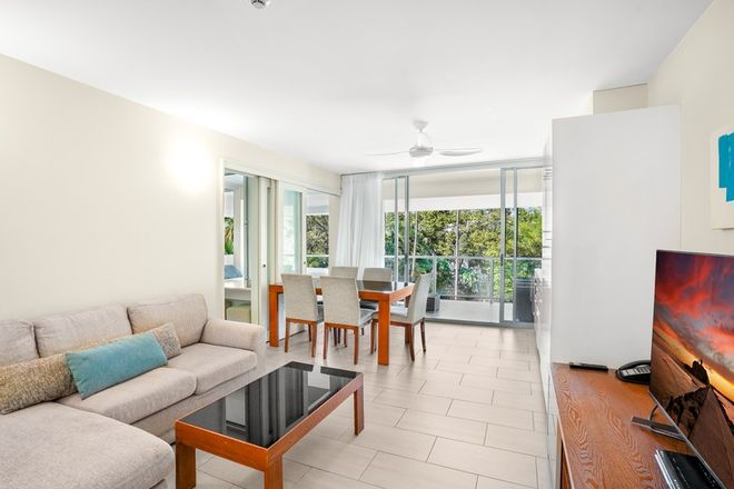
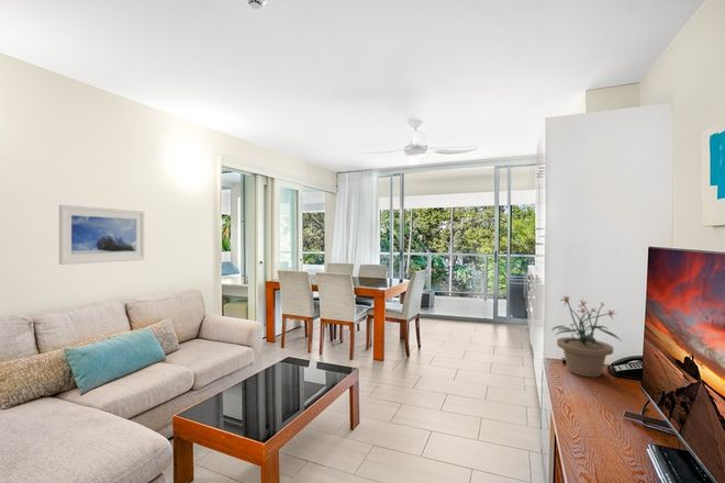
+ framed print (105, 235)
+ potted plant (581, 334)
